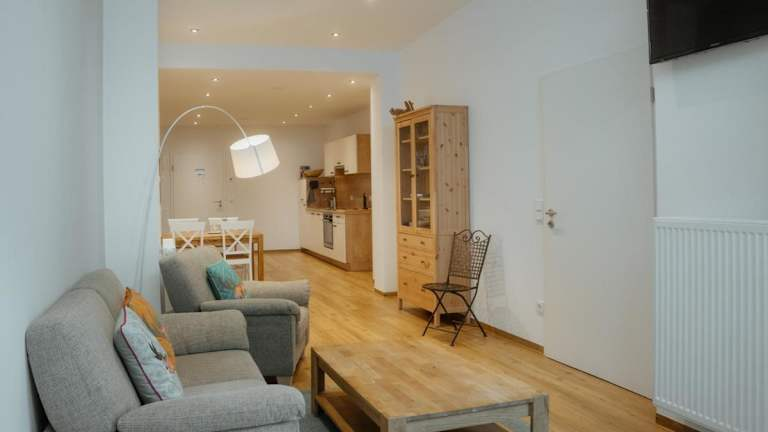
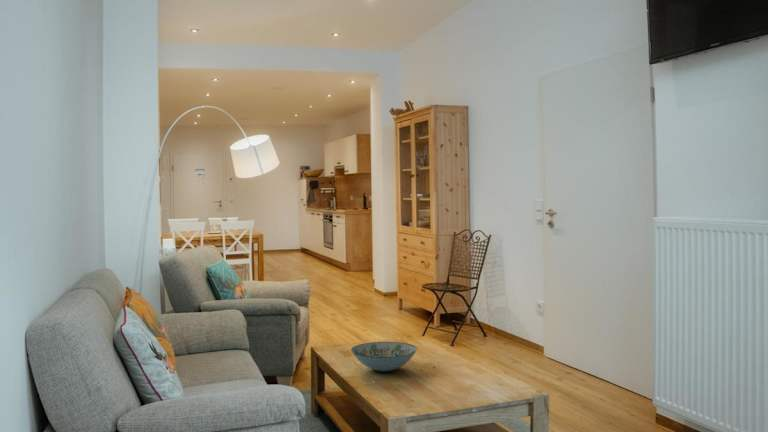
+ decorative bowl (384, 359)
